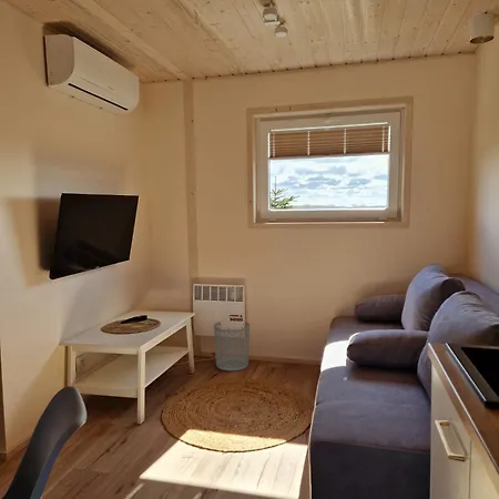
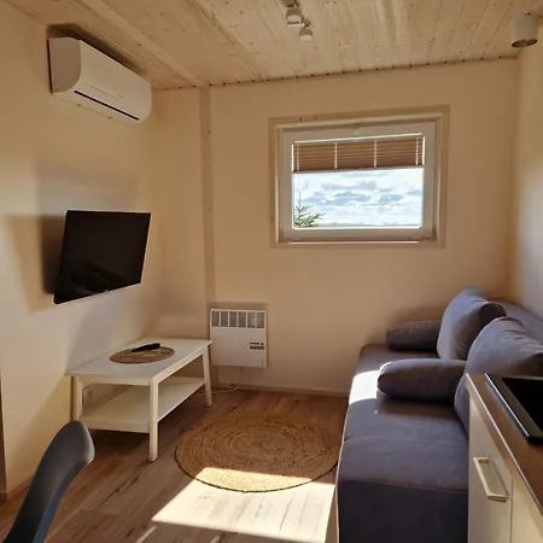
- waste bin (232, 344)
